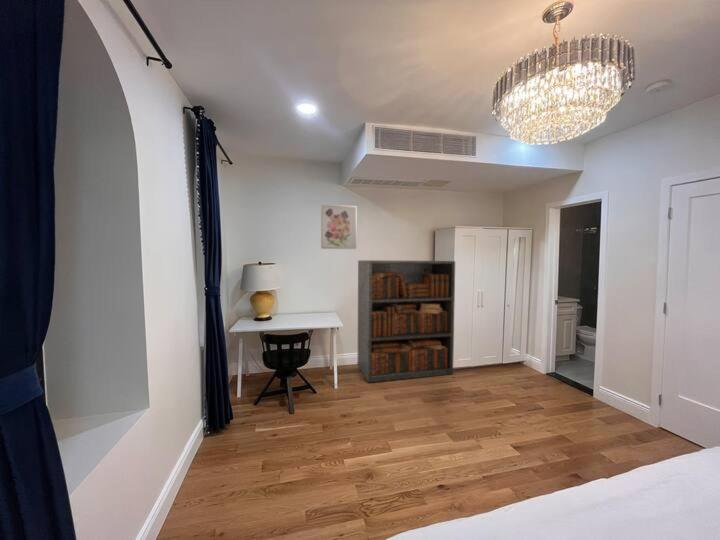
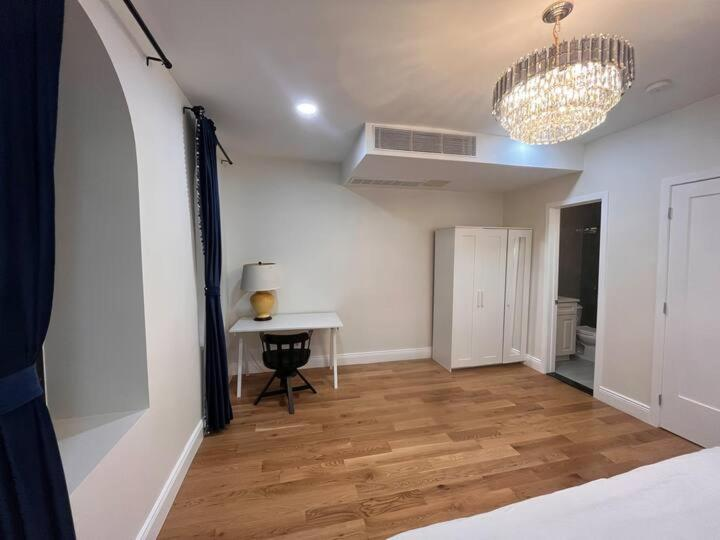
- bookcase (404, 315)
- wall art (339, 227)
